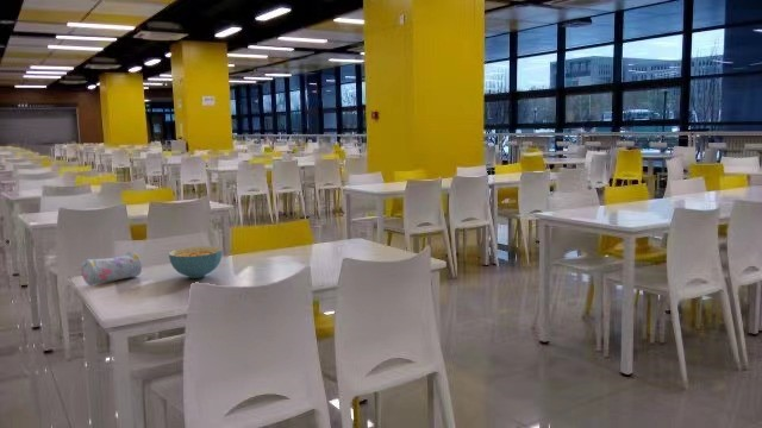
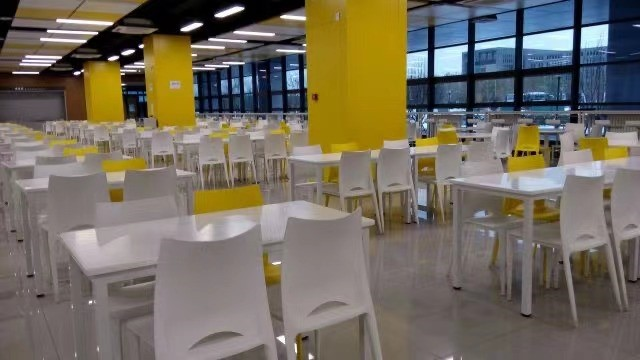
- cereal bowl (195, 263)
- pencil case (112, 268)
